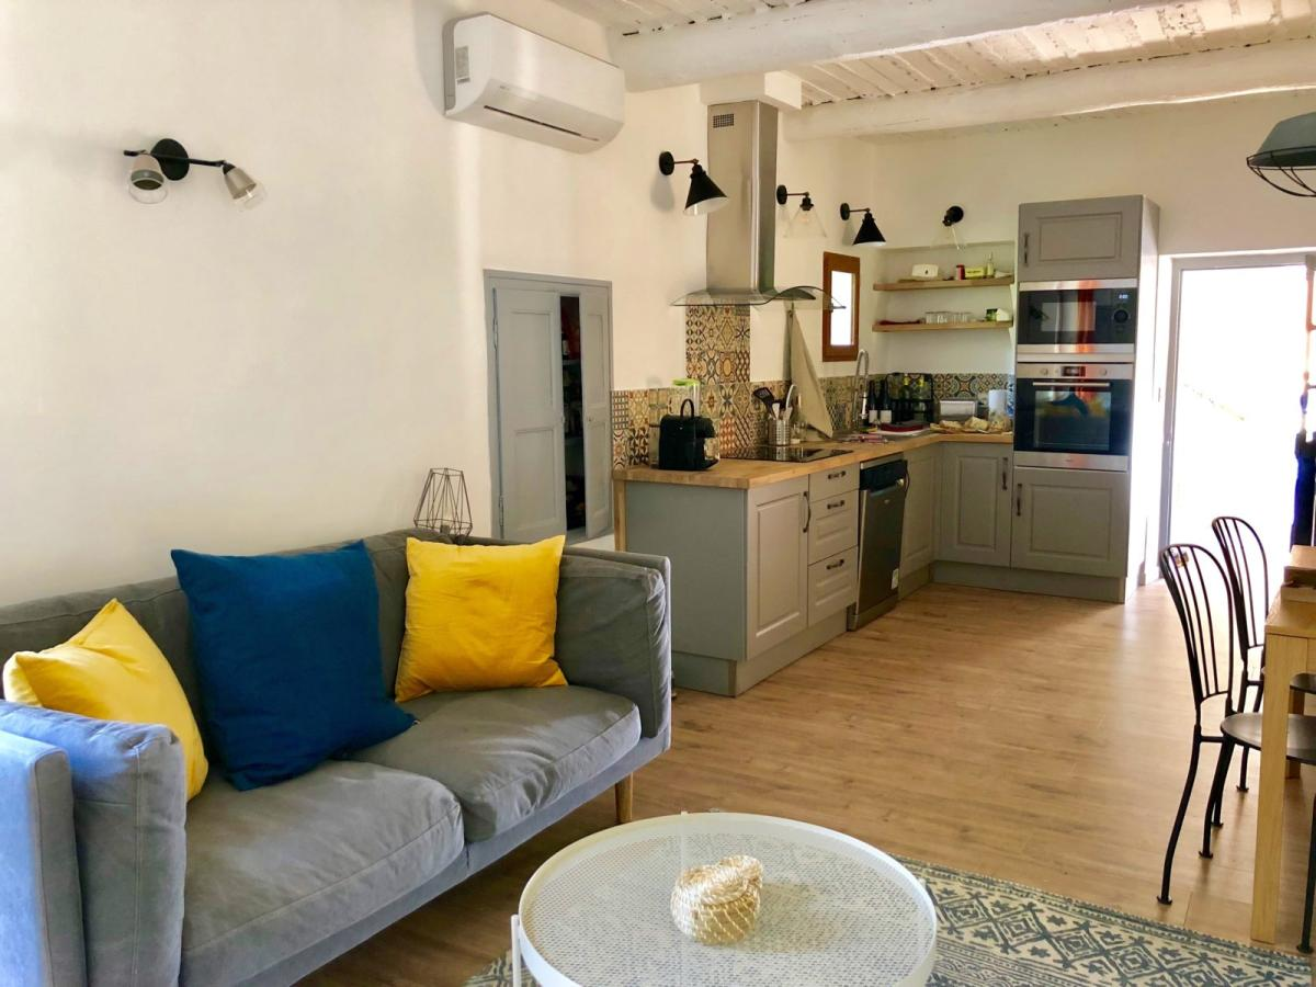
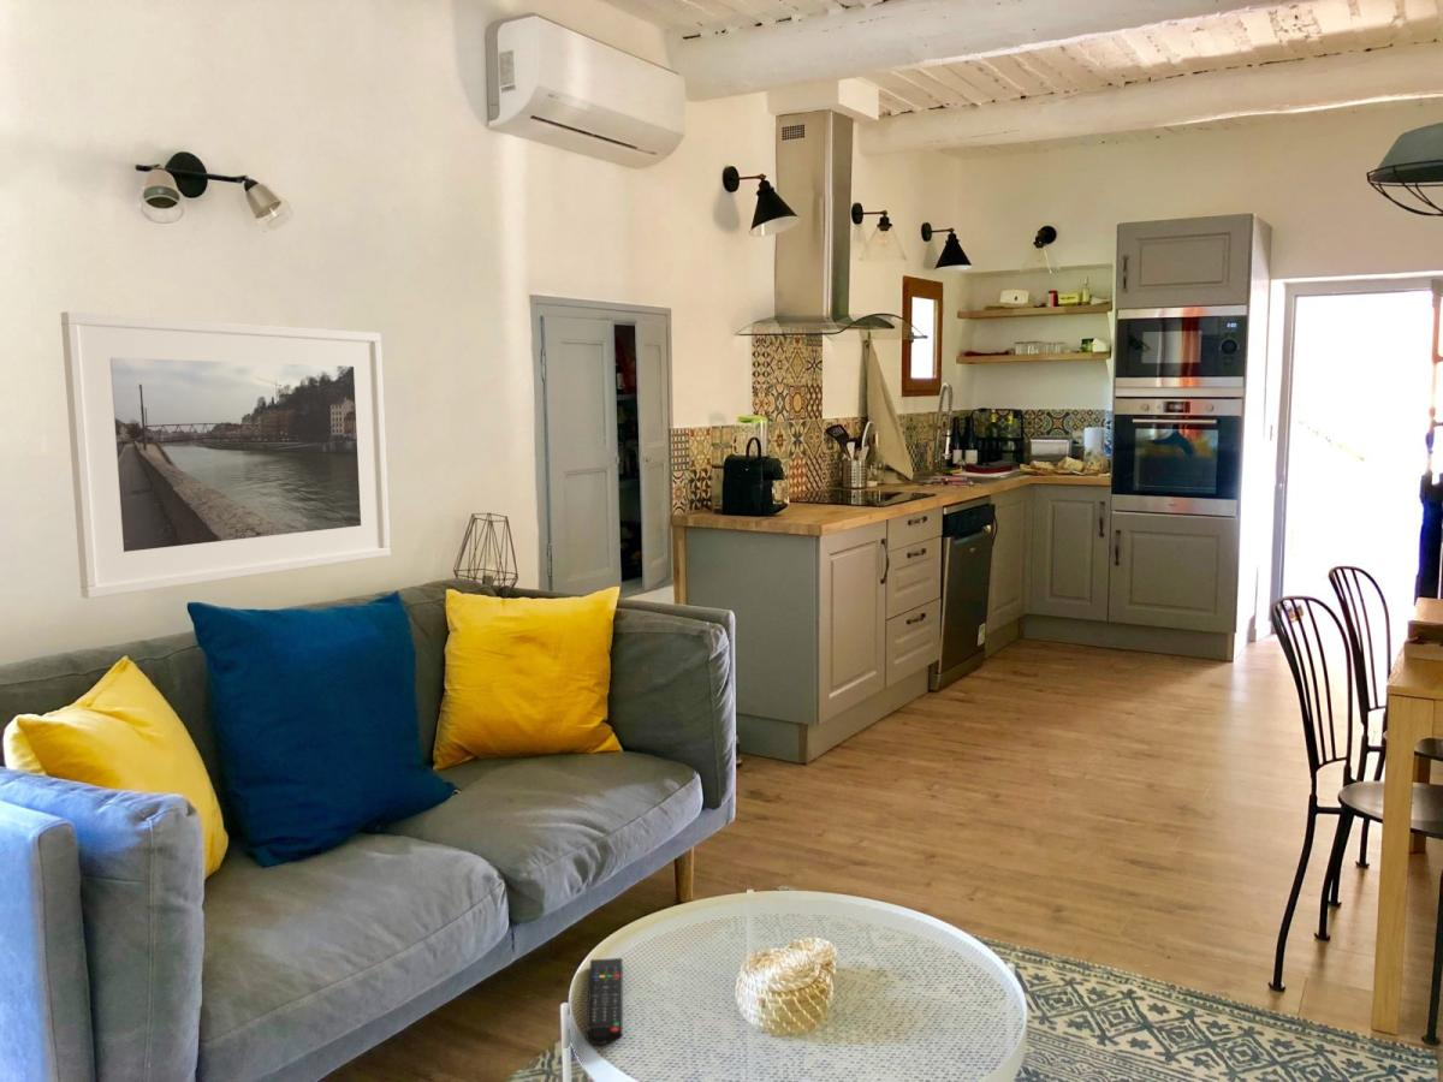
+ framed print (248, 450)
+ remote control (605, 999)
